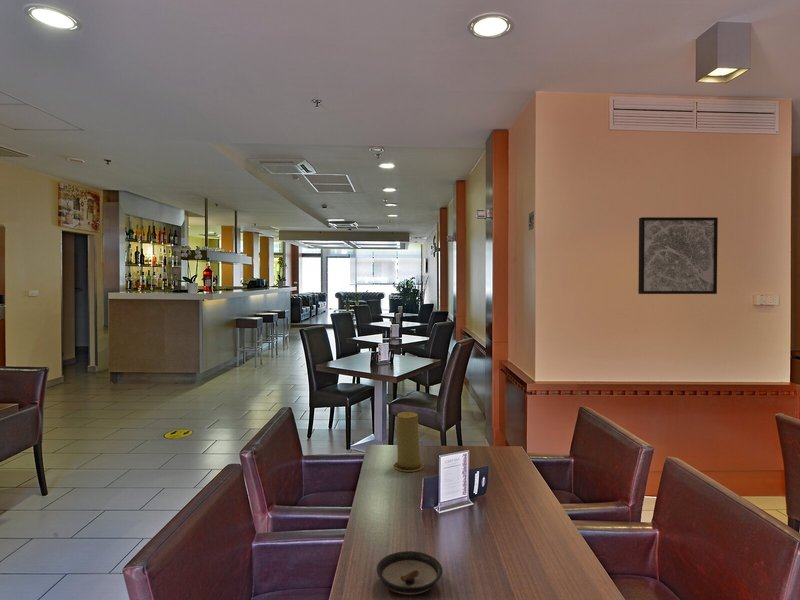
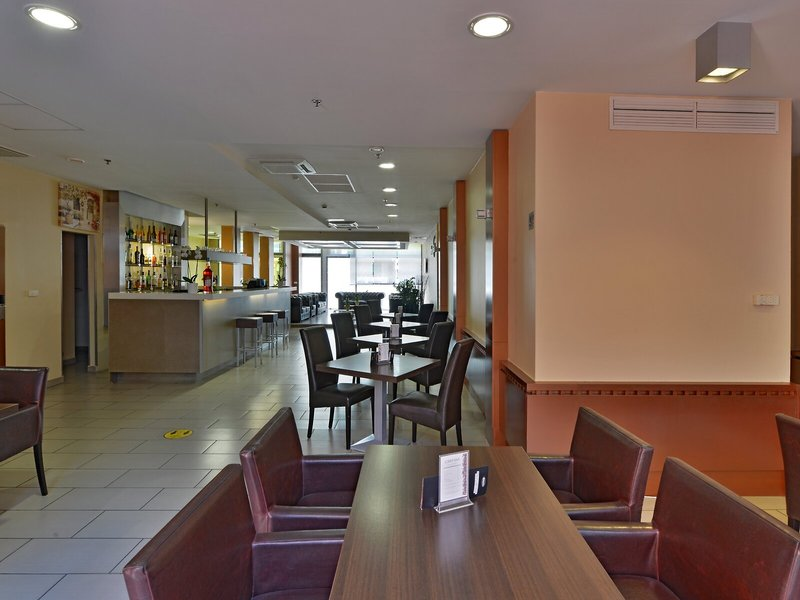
- saucer (409, 575)
- wall art (677, 255)
- candle (408, 439)
